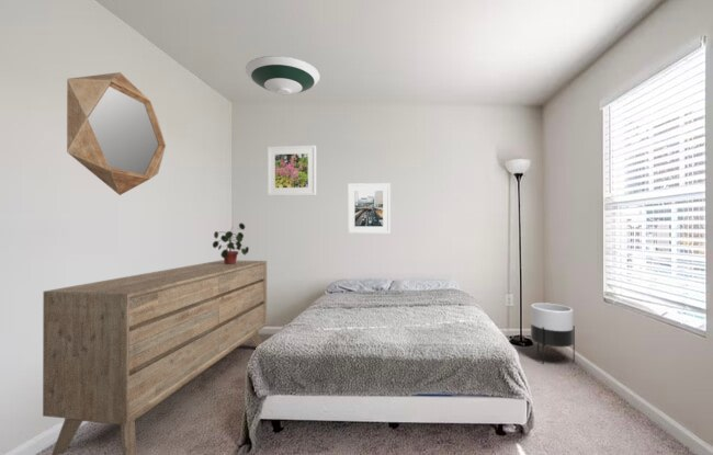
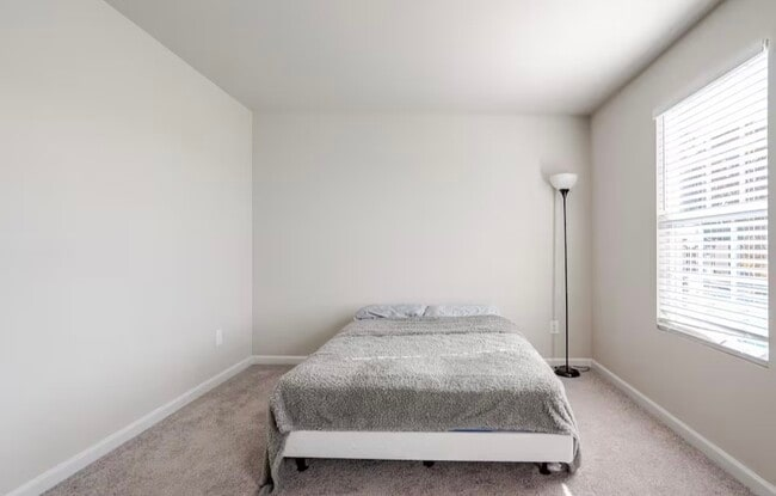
- potted plant (231, 242)
- planter (551, 332)
- dresser (190, 328)
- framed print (369, 208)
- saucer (283, 83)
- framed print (291, 170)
- home mirror (125, 133)
